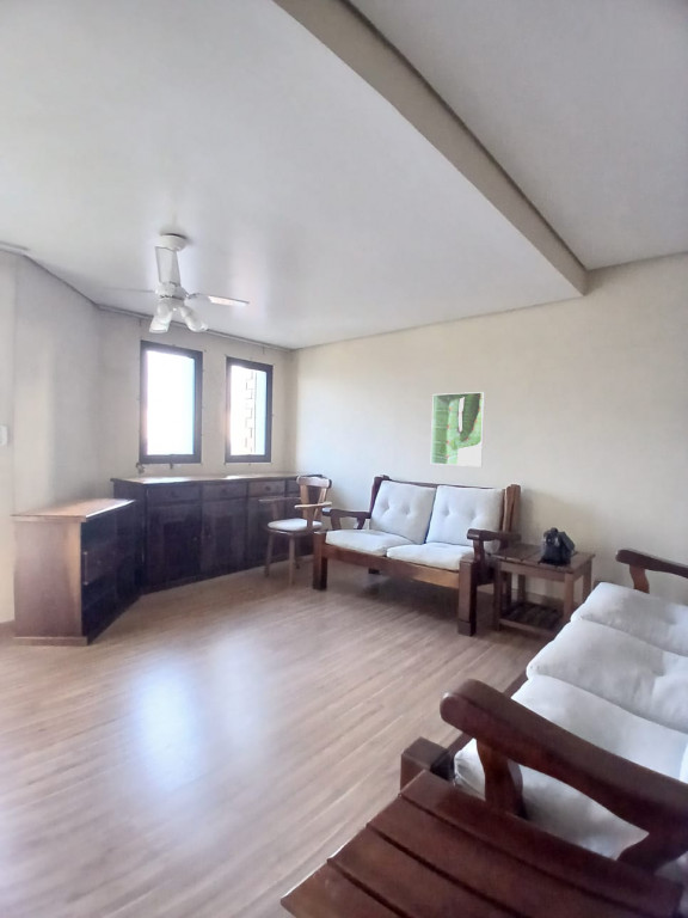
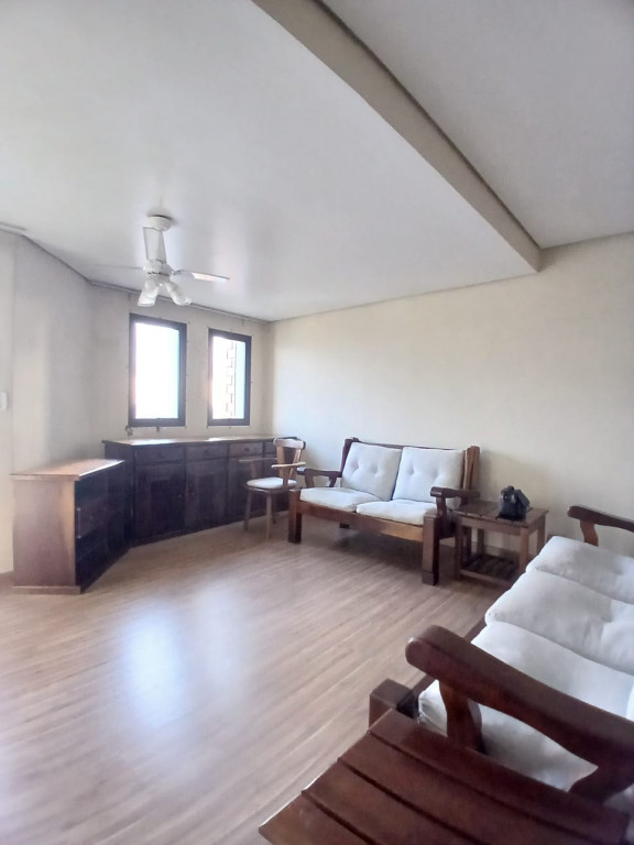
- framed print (456, 429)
